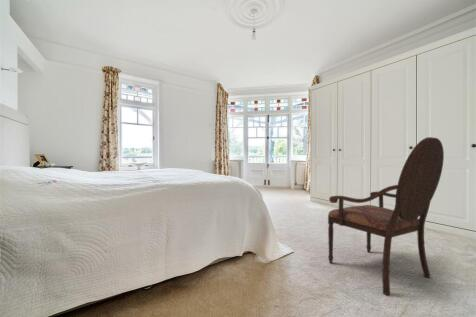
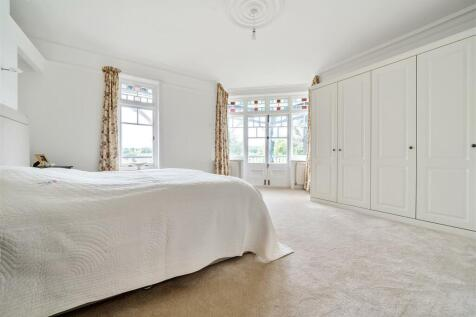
- armchair (382, 206)
